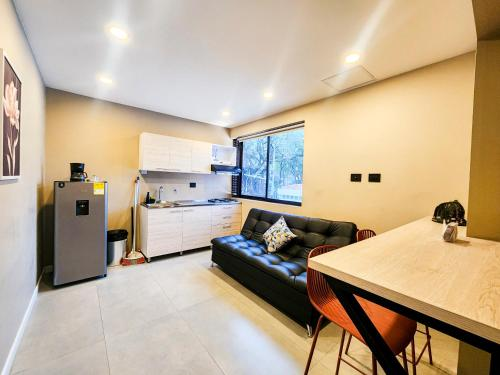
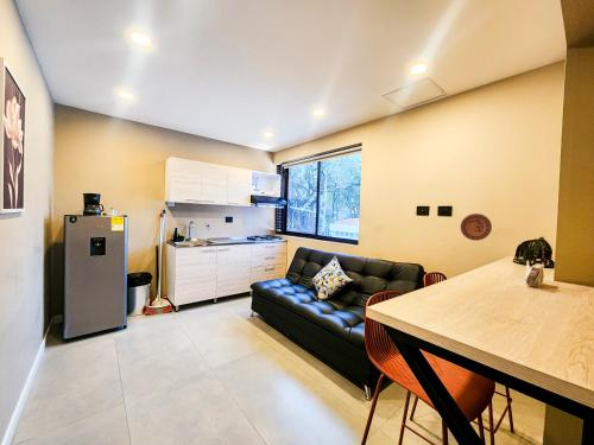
+ decorative plate (475, 227)
